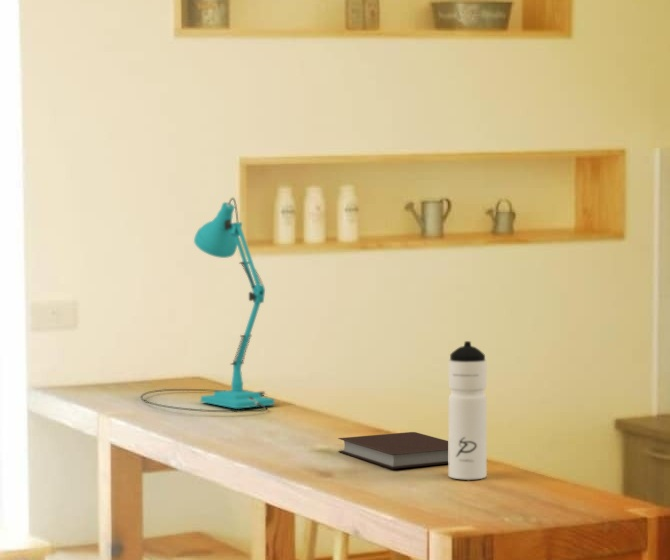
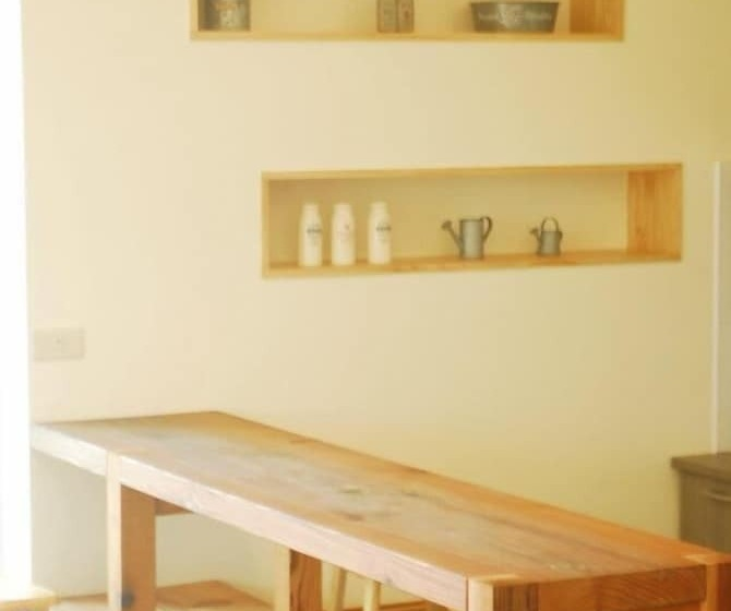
- water bottle (467, 409)
- desk lamp (249, 300)
- notebook (405, 449)
